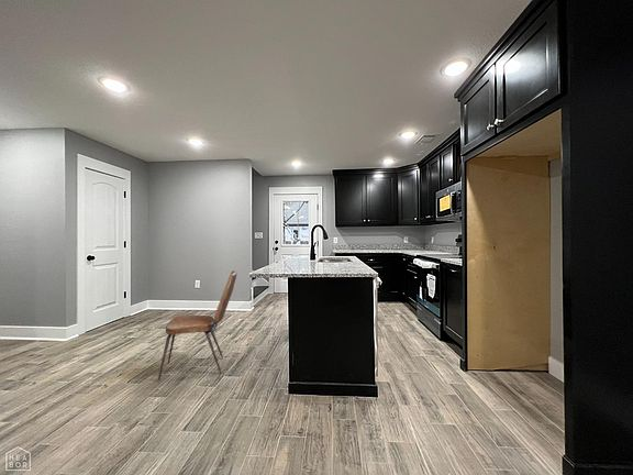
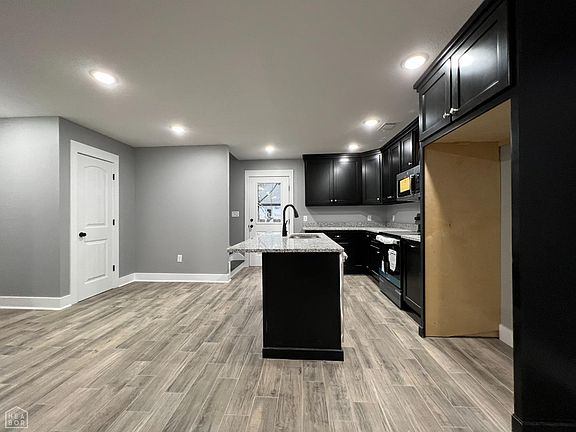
- dining chair (200, 320)
